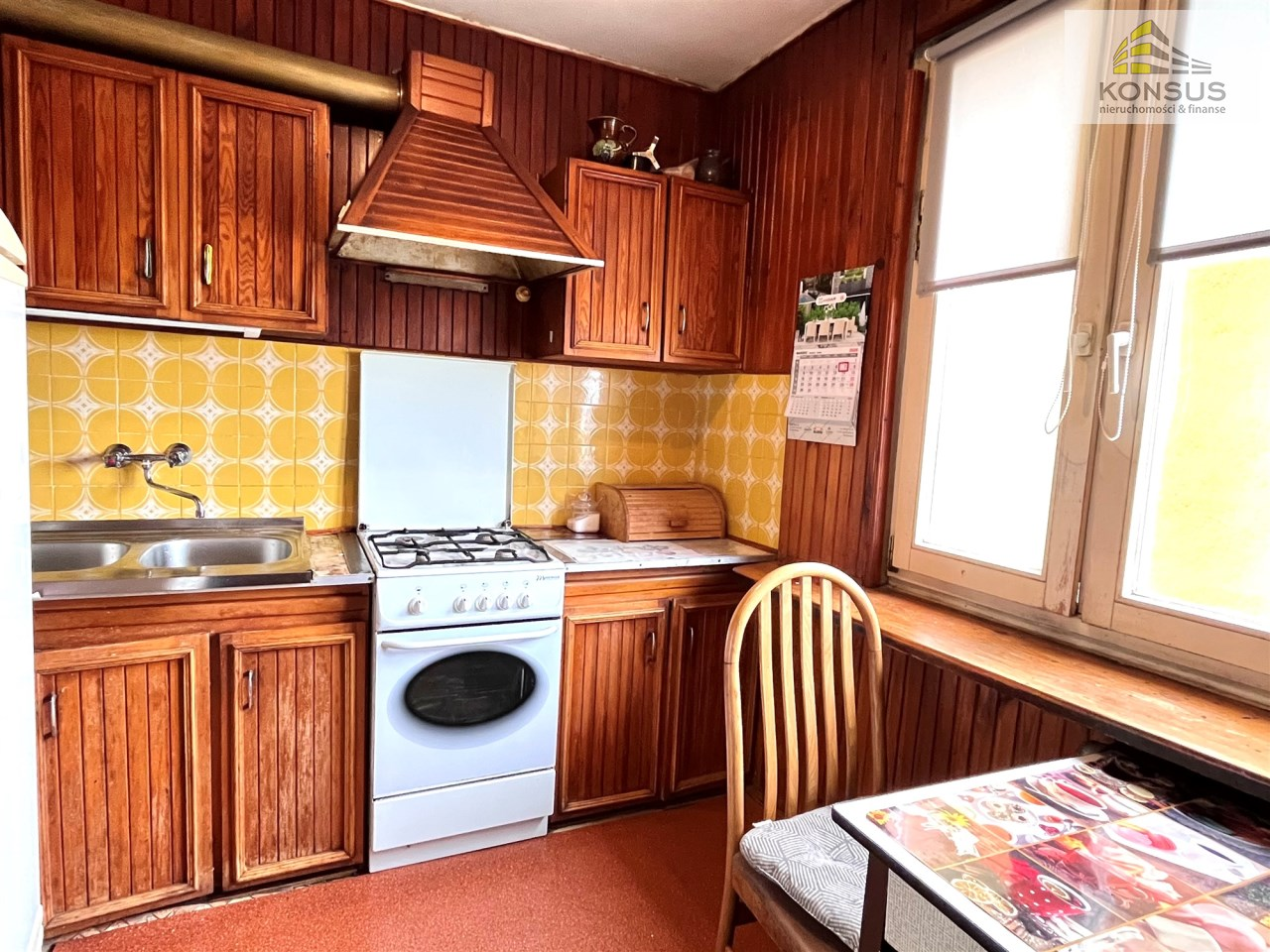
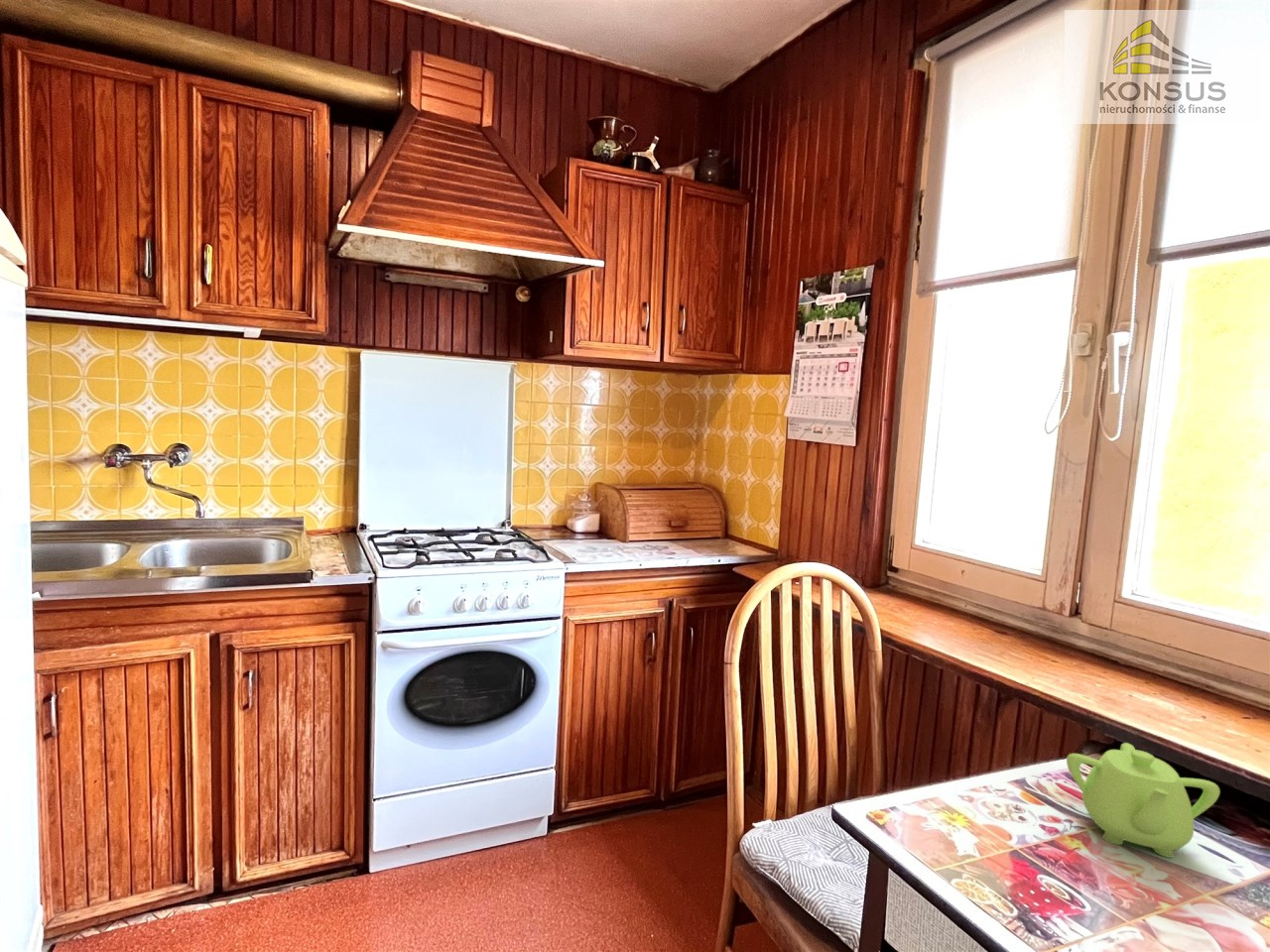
+ teapot (1138, 796)
